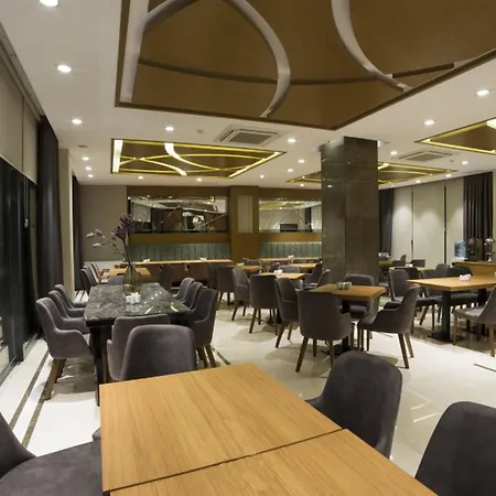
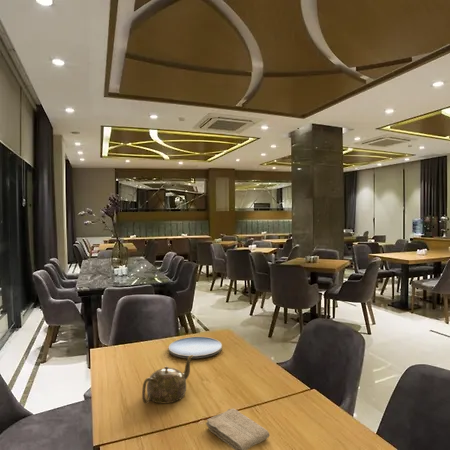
+ teapot (169, 379)
+ plate (195, 347)
+ washcloth (236, 427)
